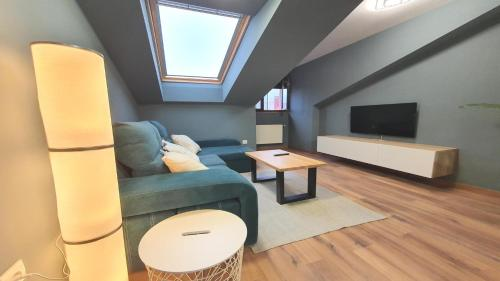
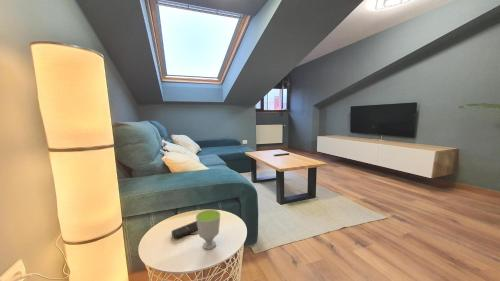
+ cup (208, 230)
+ remote control (193, 226)
